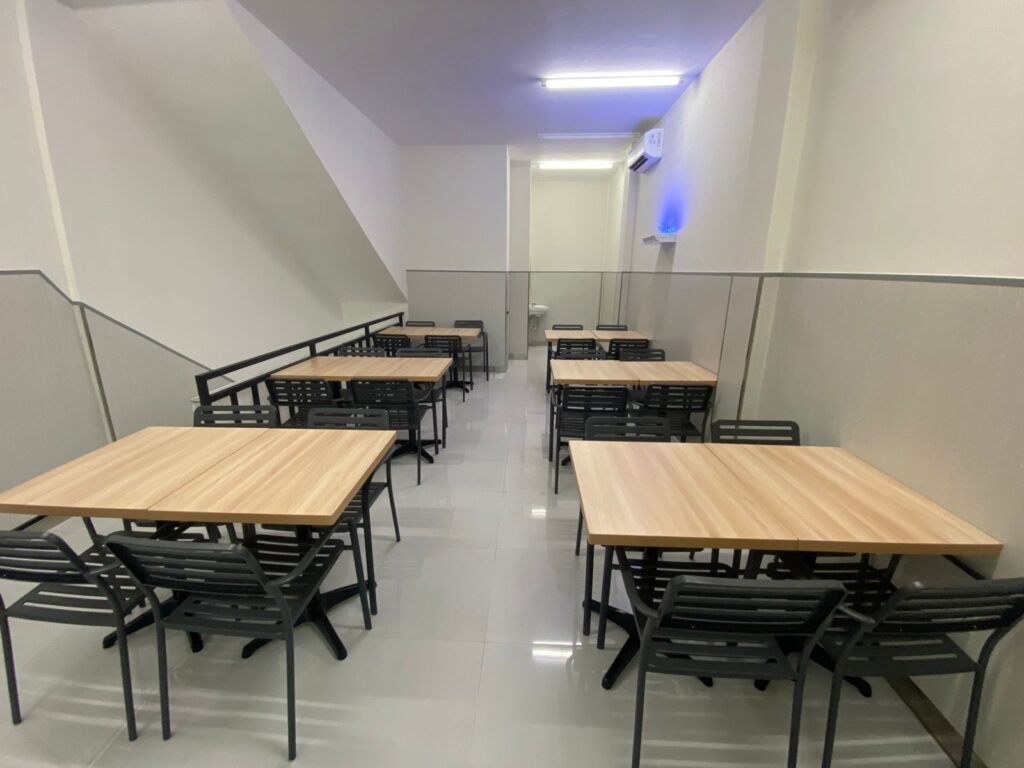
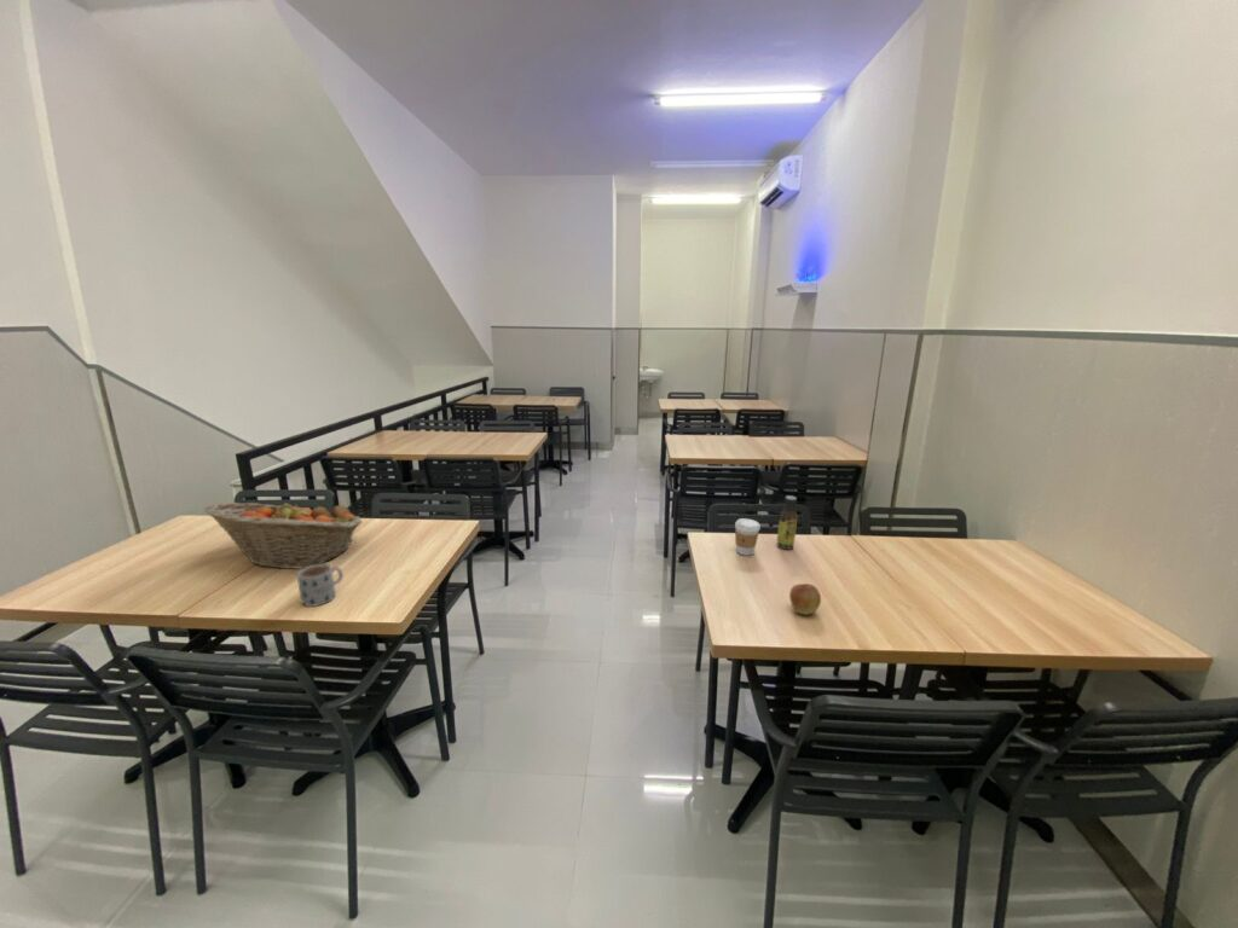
+ sauce bottle (787, 522)
+ coffee cup (746, 536)
+ apple (804, 598)
+ fruit basket (288, 524)
+ mug (322, 582)
